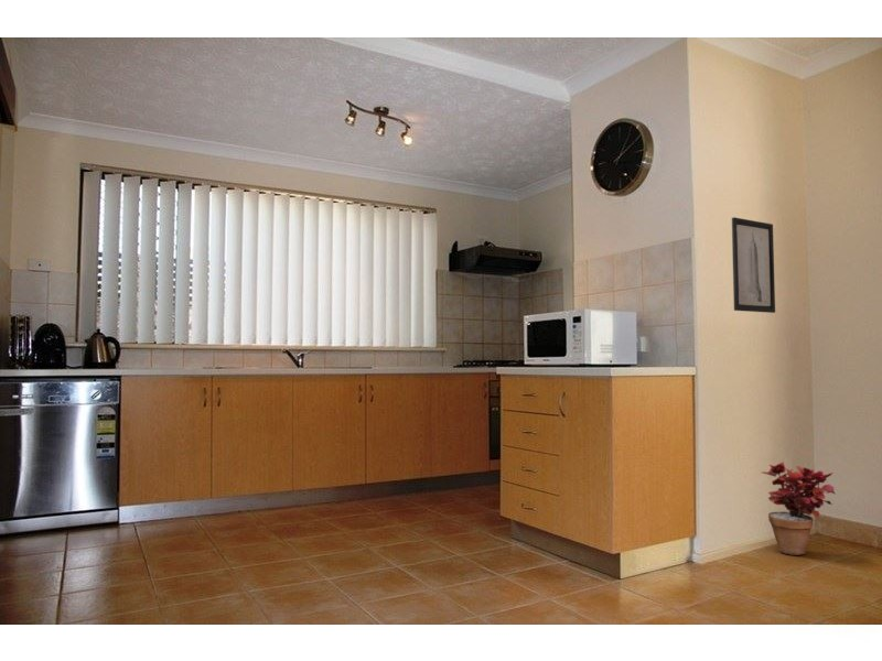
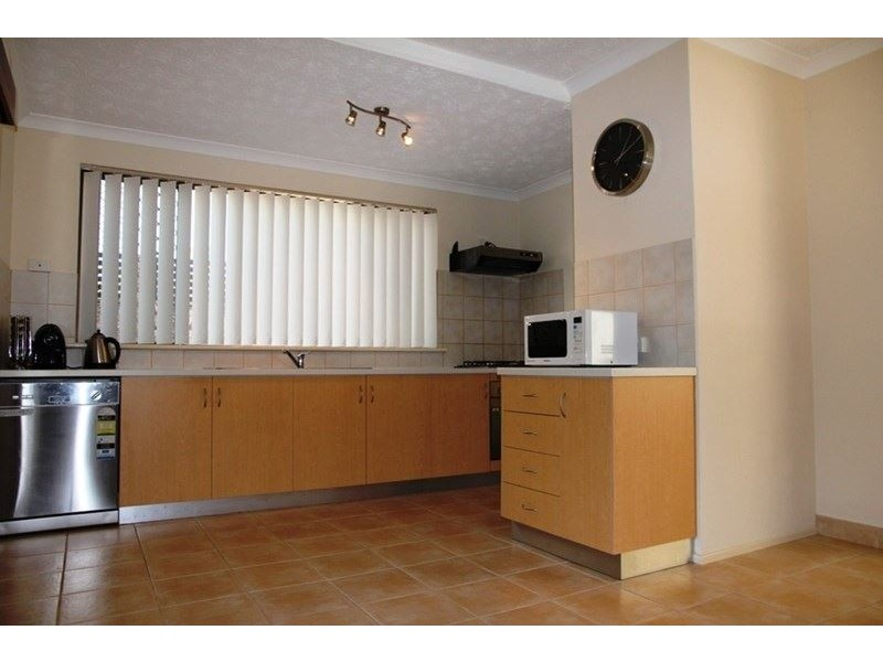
- wall art (753, 266)
- potted plant (797, 508)
